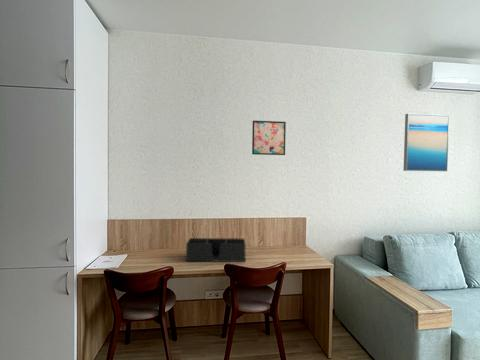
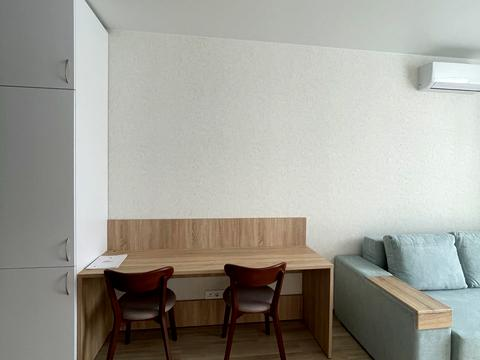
- desk organizer (216, 249)
- wall art (426, 143)
- wall art (269, 138)
